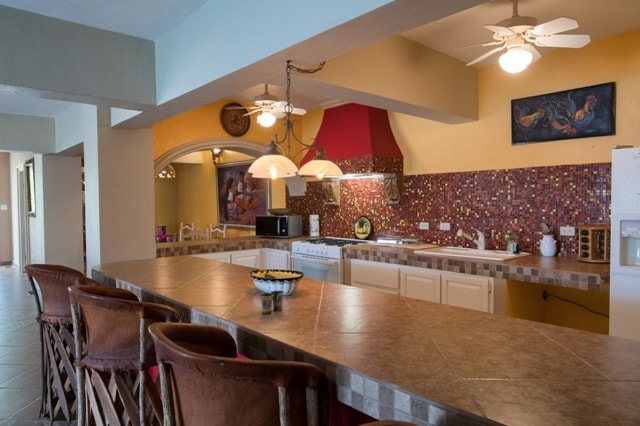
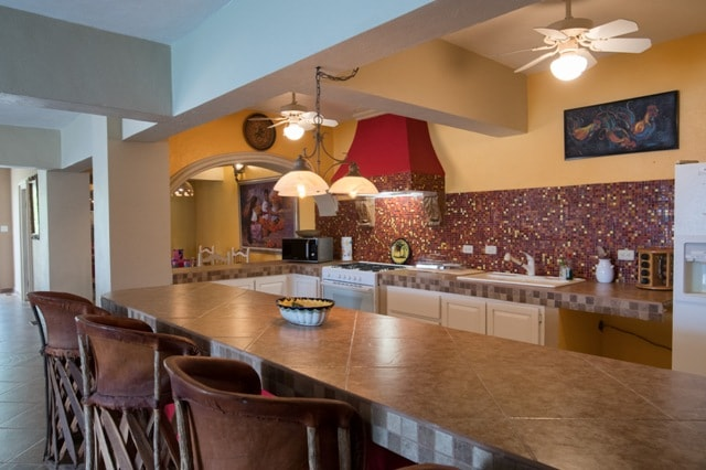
- cup (271, 302)
